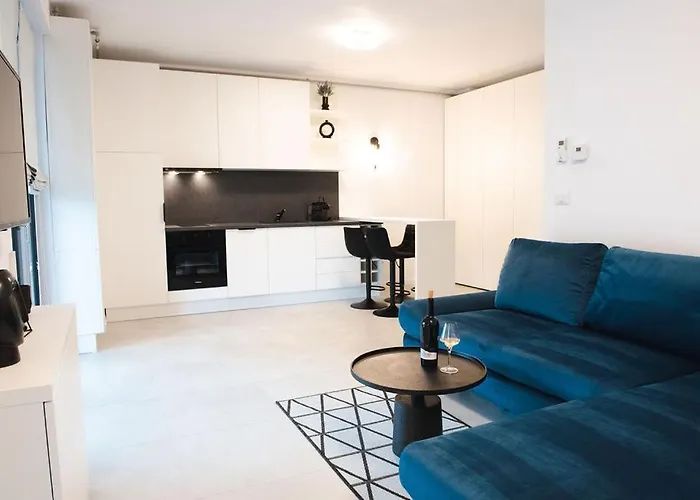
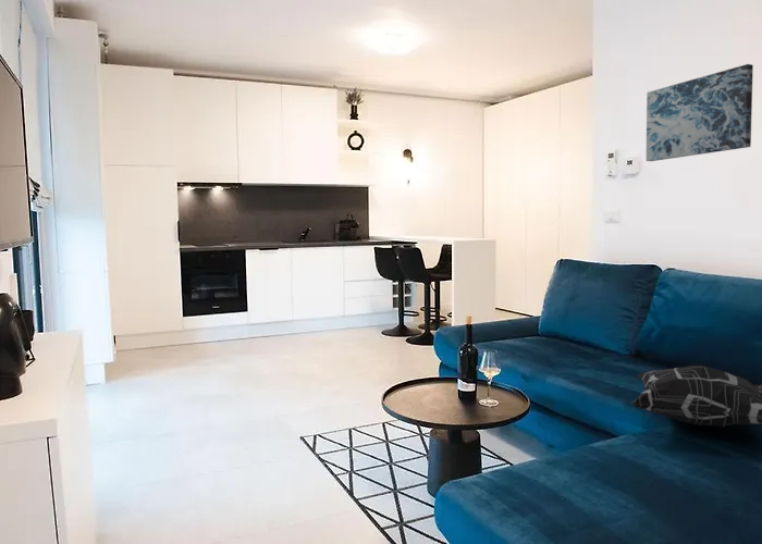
+ wall art (695, 116)
+ decorative pillow (703, 394)
